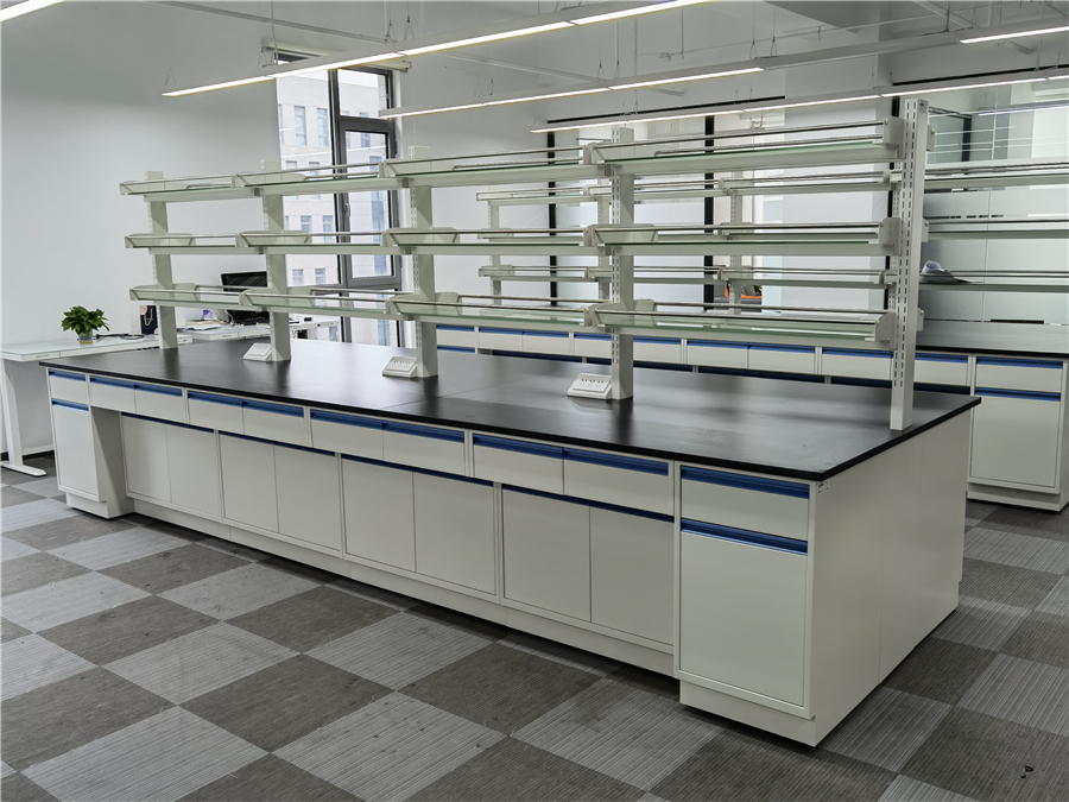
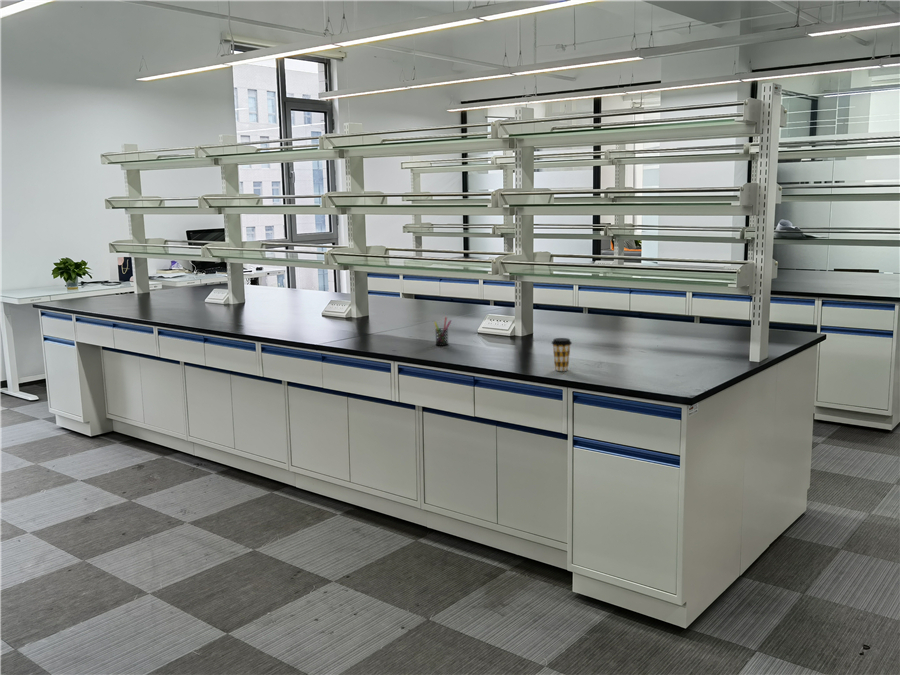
+ coffee cup (561, 354)
+ pen holder (441, 330)
